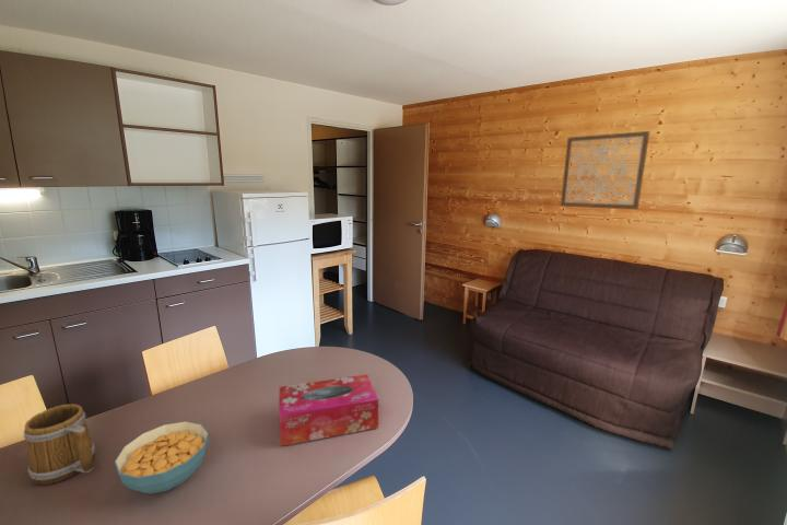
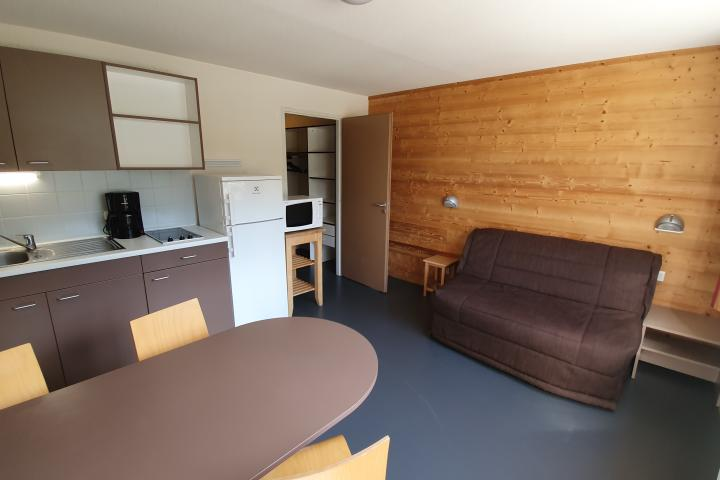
- tissue box (328, 407)
- wall art (601, 174)
- cereal bowl (166, 463)
- mug (60, 443)
